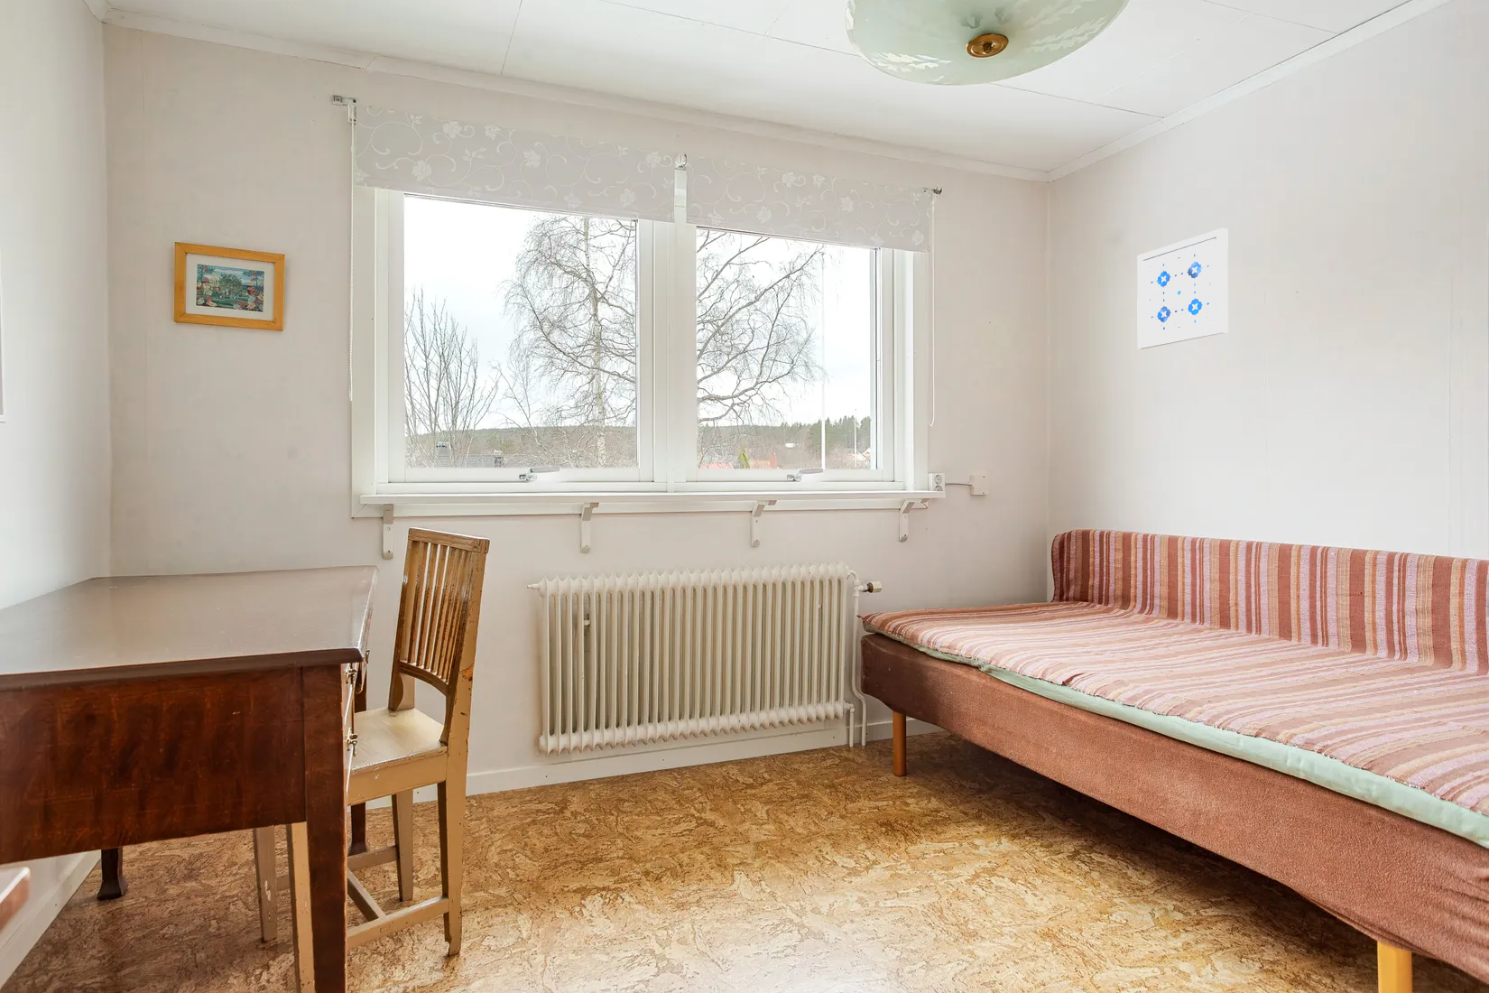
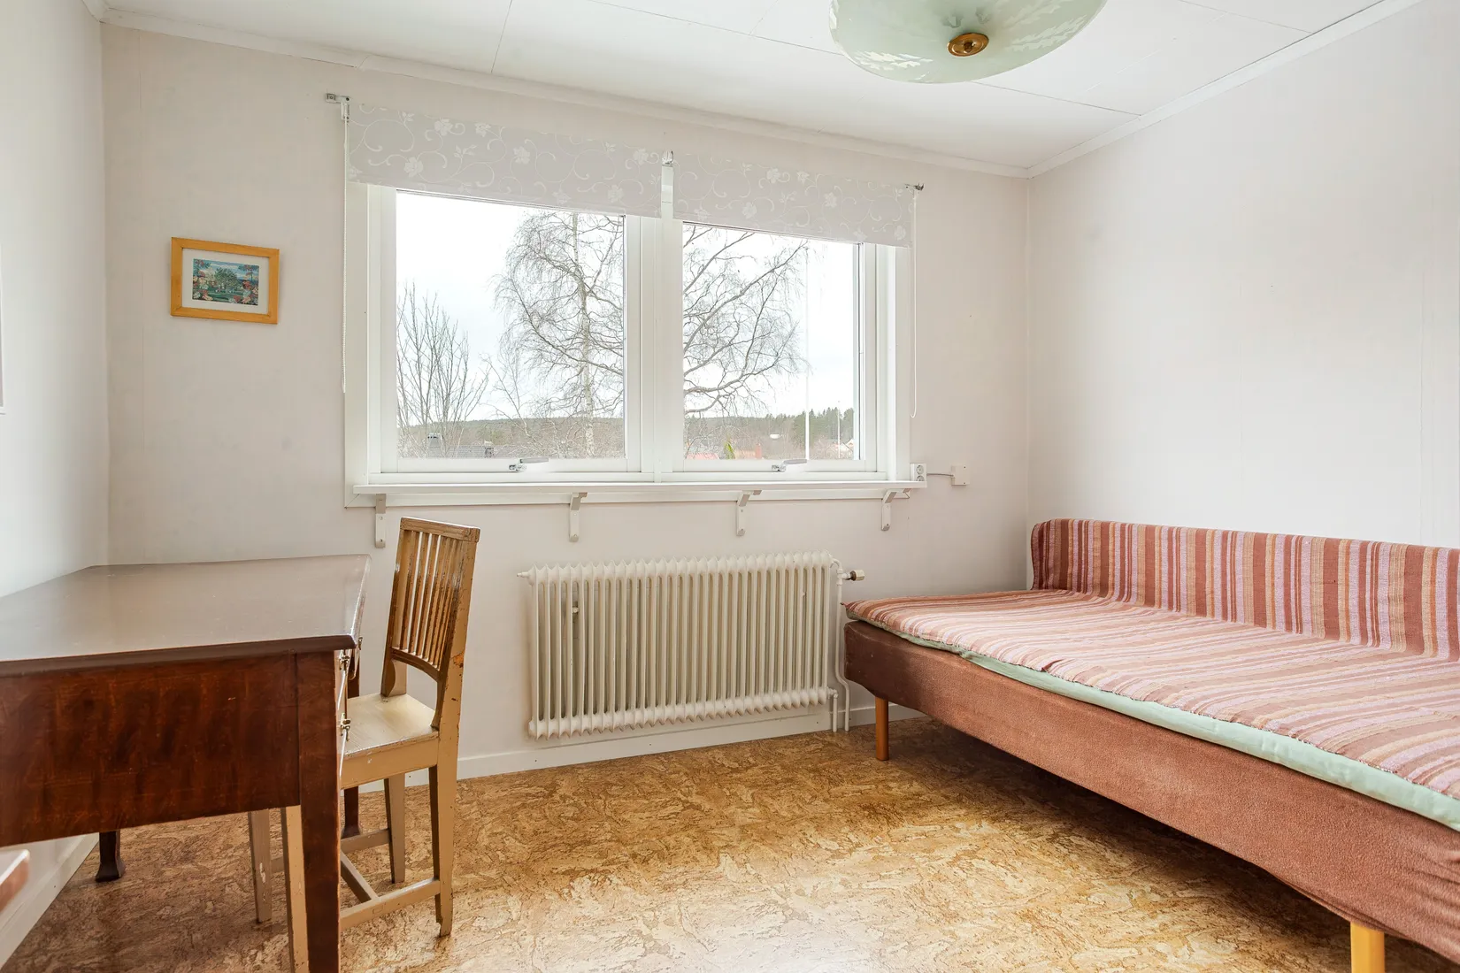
- wall art (1180, 291)
